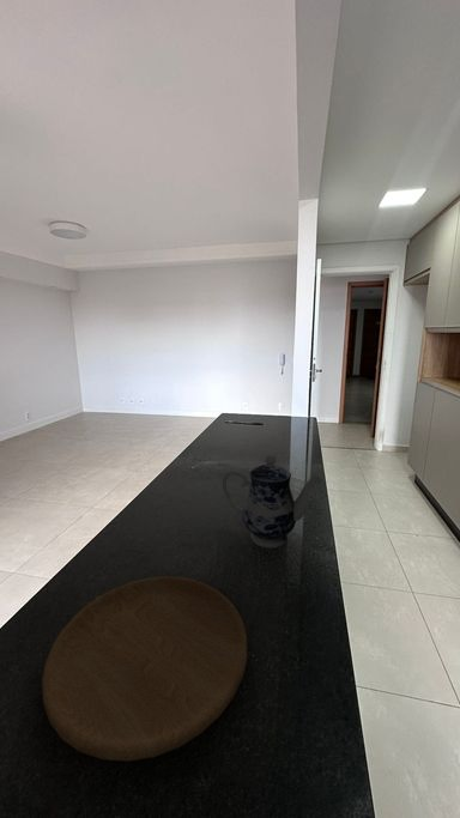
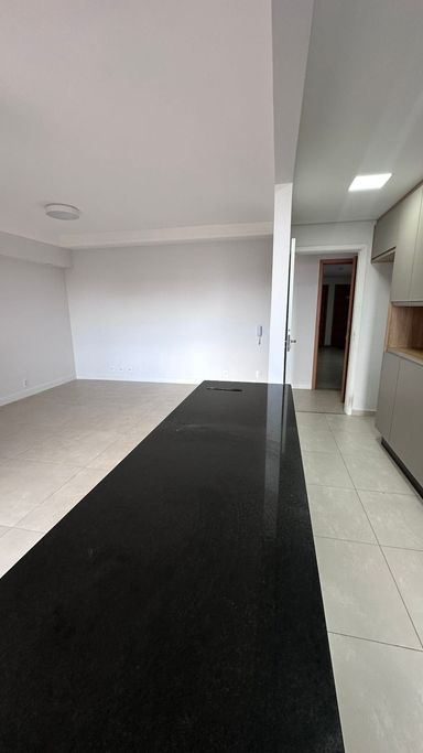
- teapot (270, 497)
- cutting board (151, 646)
